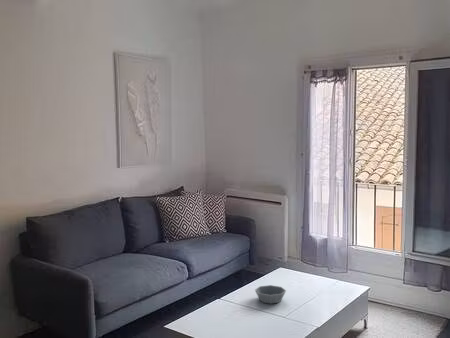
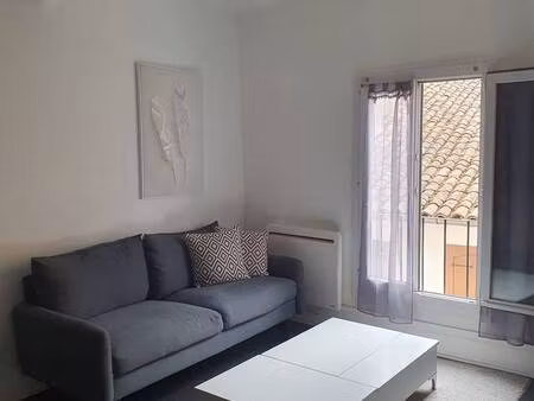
- bowl (270, 294)
